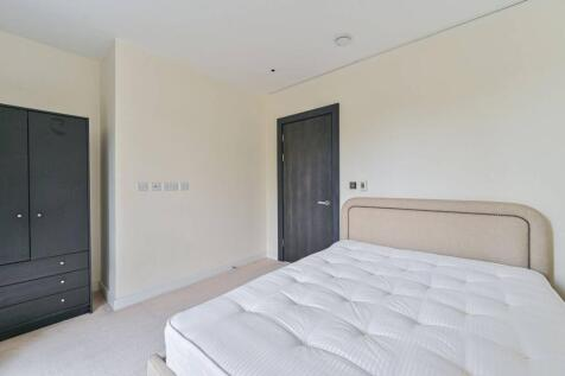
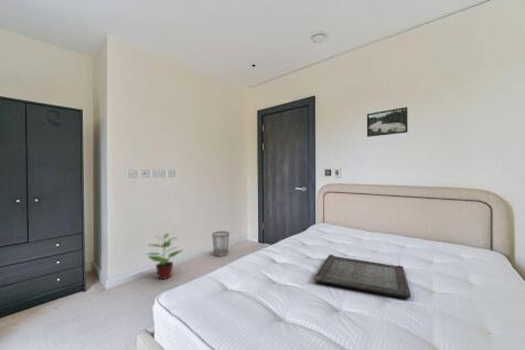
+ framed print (386, 123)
+ serving tray (361, 273)
+ wastebasket (219, 243)
+ potted plant (164, 253)
